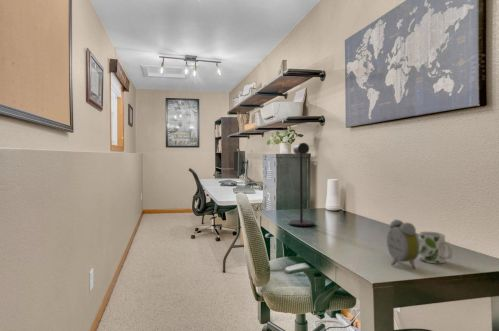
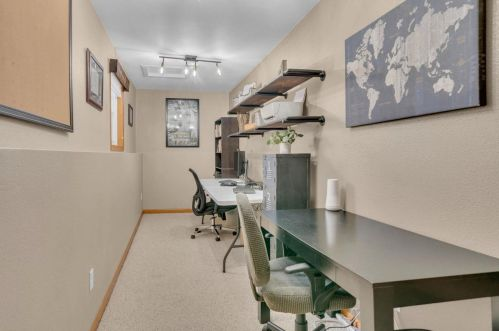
- desk lamp (301, 183)
- alarm clock (400, 243)
- mug (436, 248)
